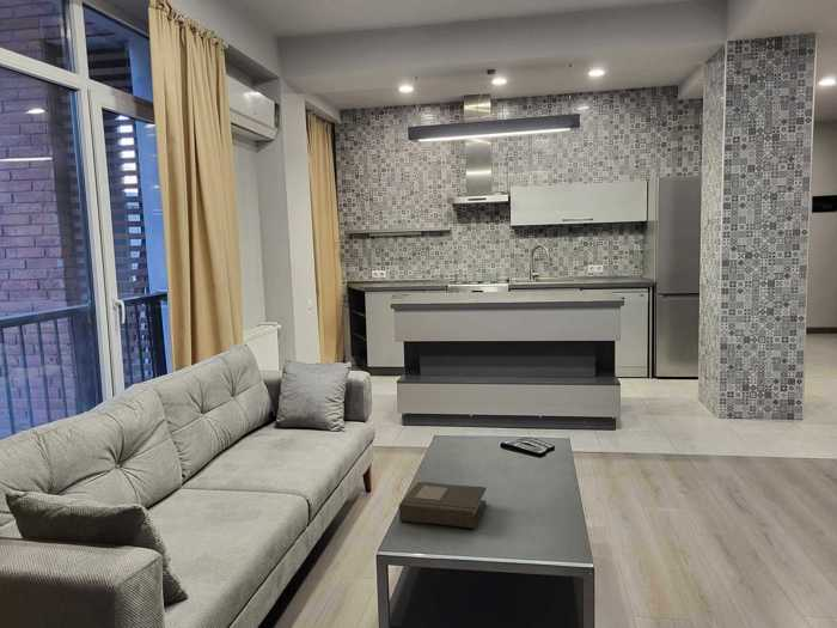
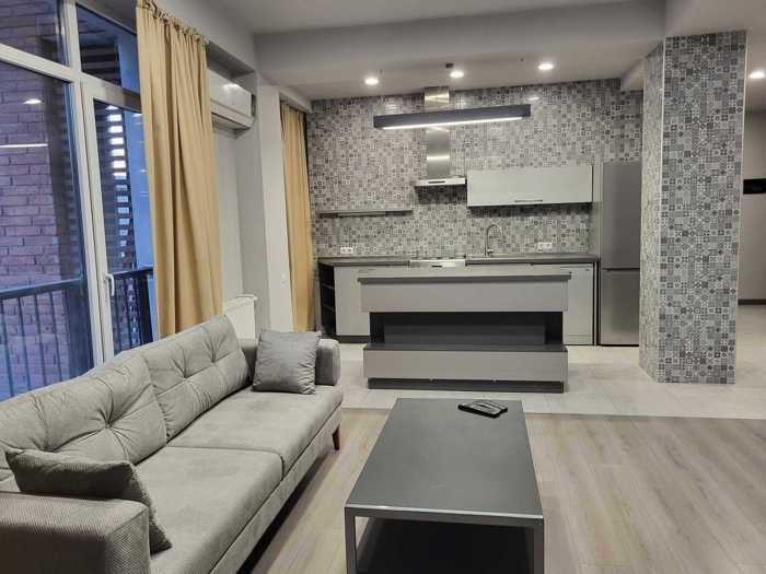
- book (444, 502)
